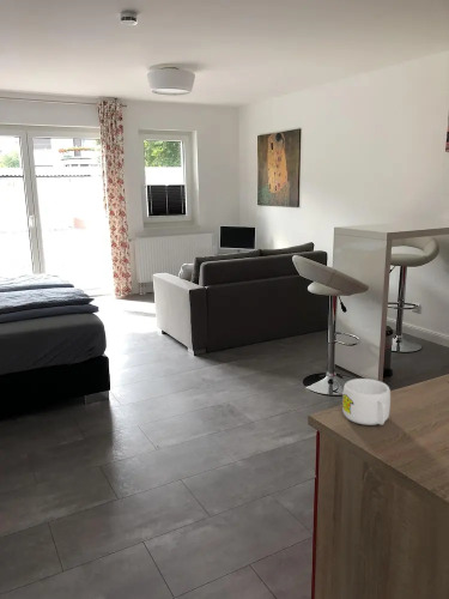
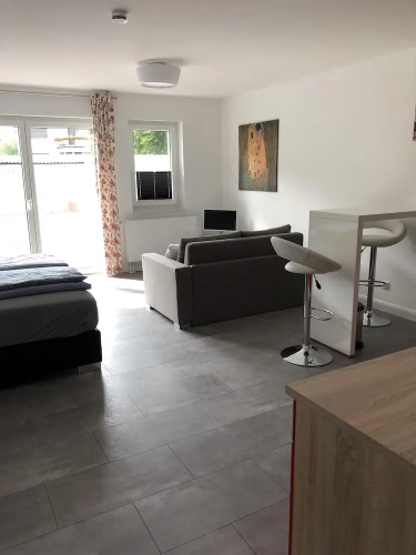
- mug (366, 401)
